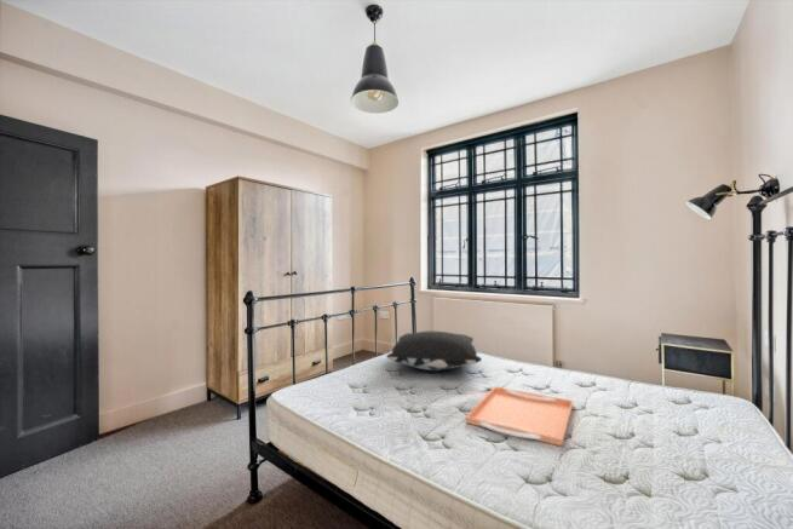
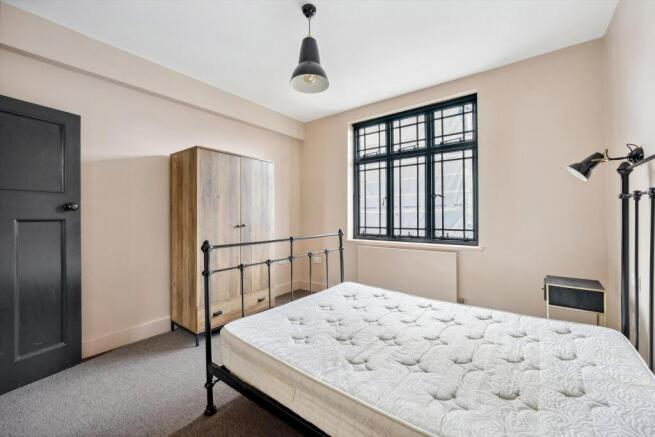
- pillow (435, 347)
- serving tray (522, 410)
